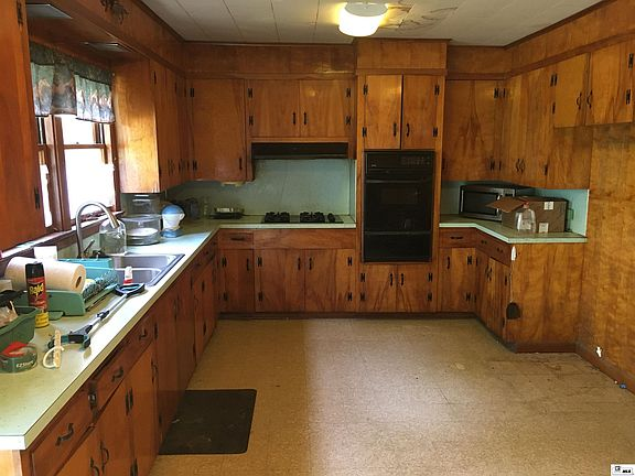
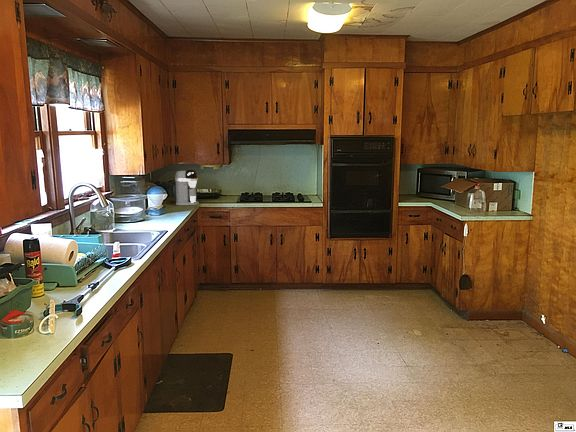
+ coffee maker (186, 186)
